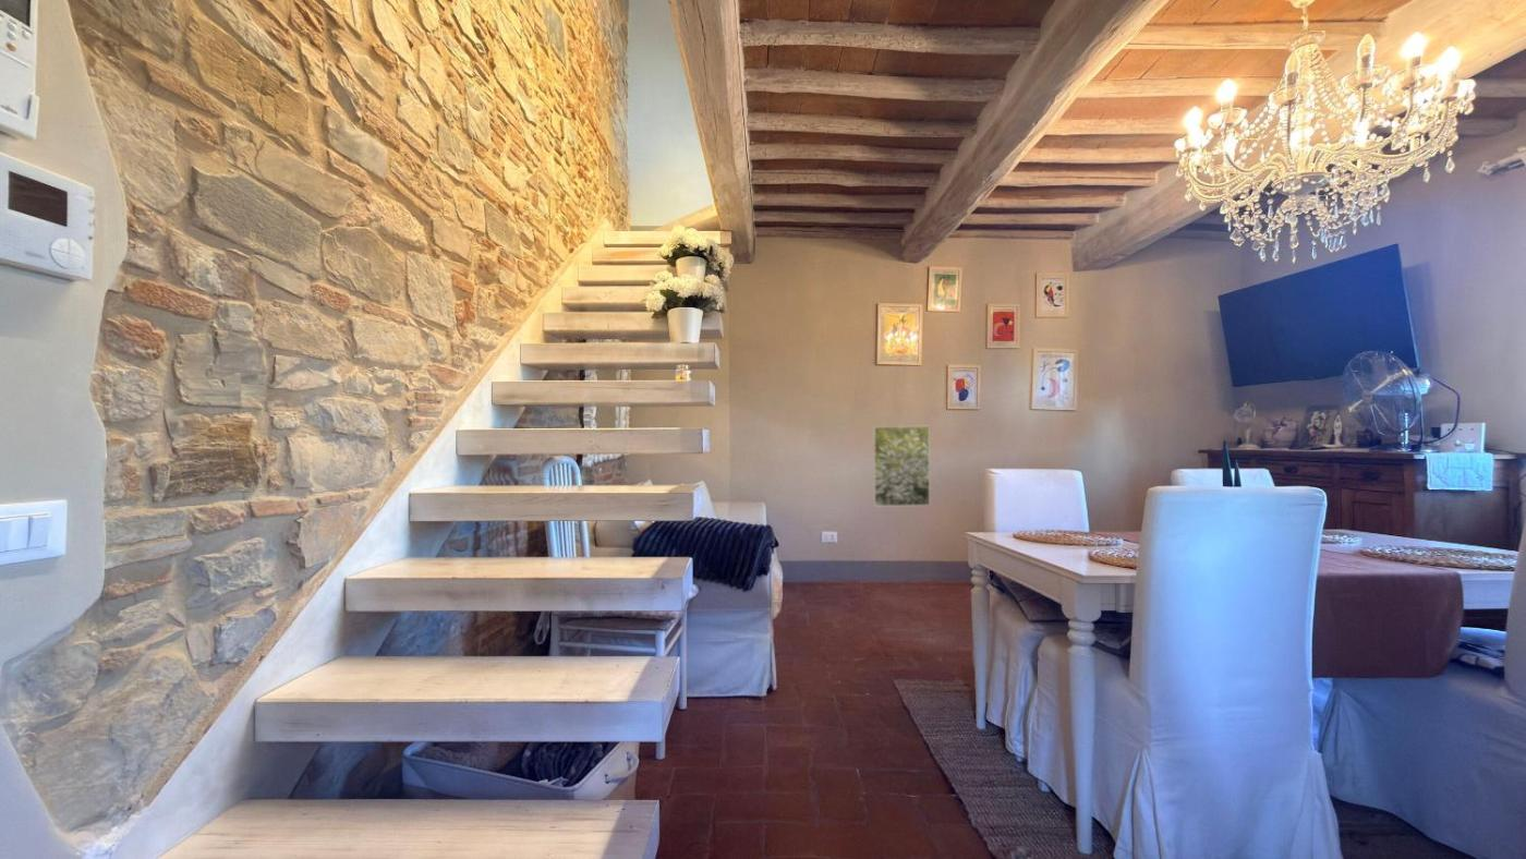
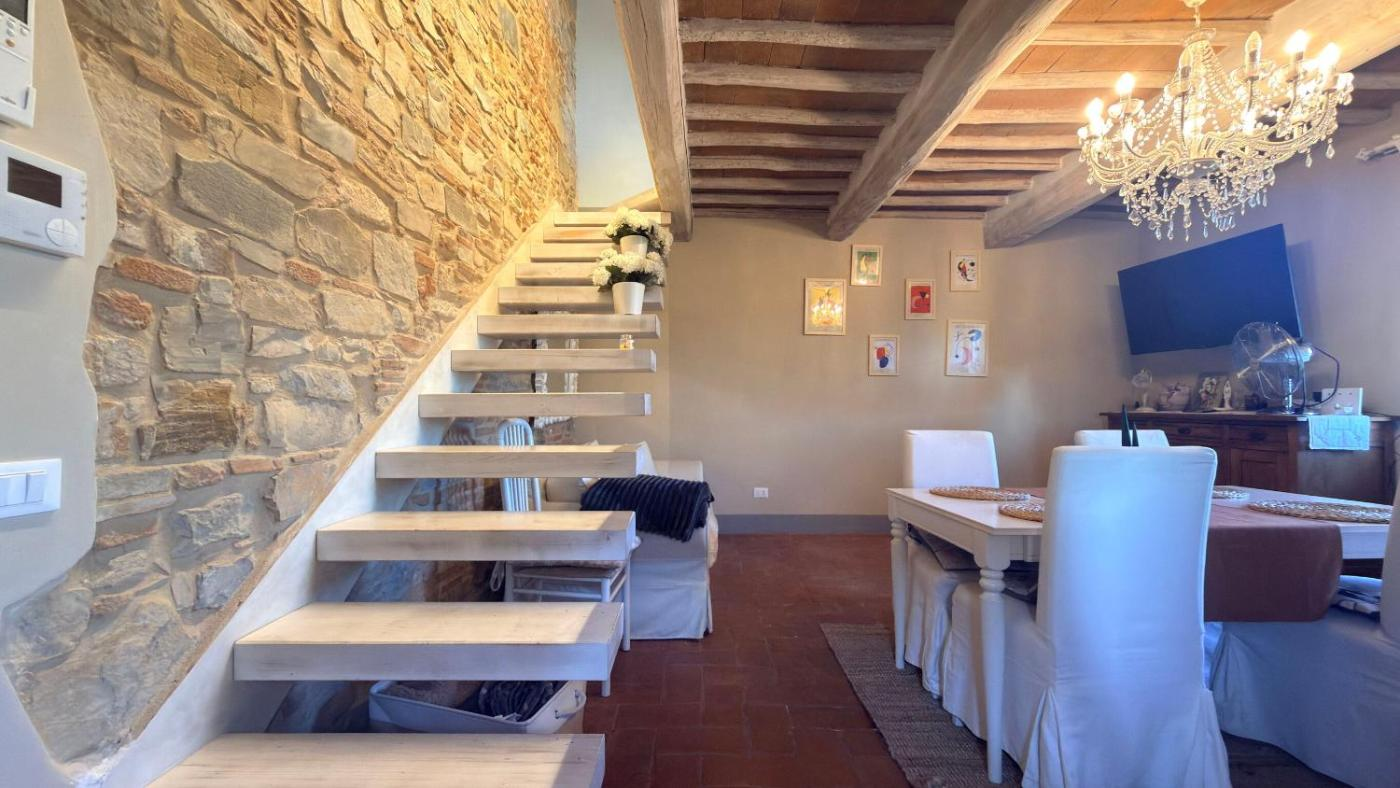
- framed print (901, 465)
